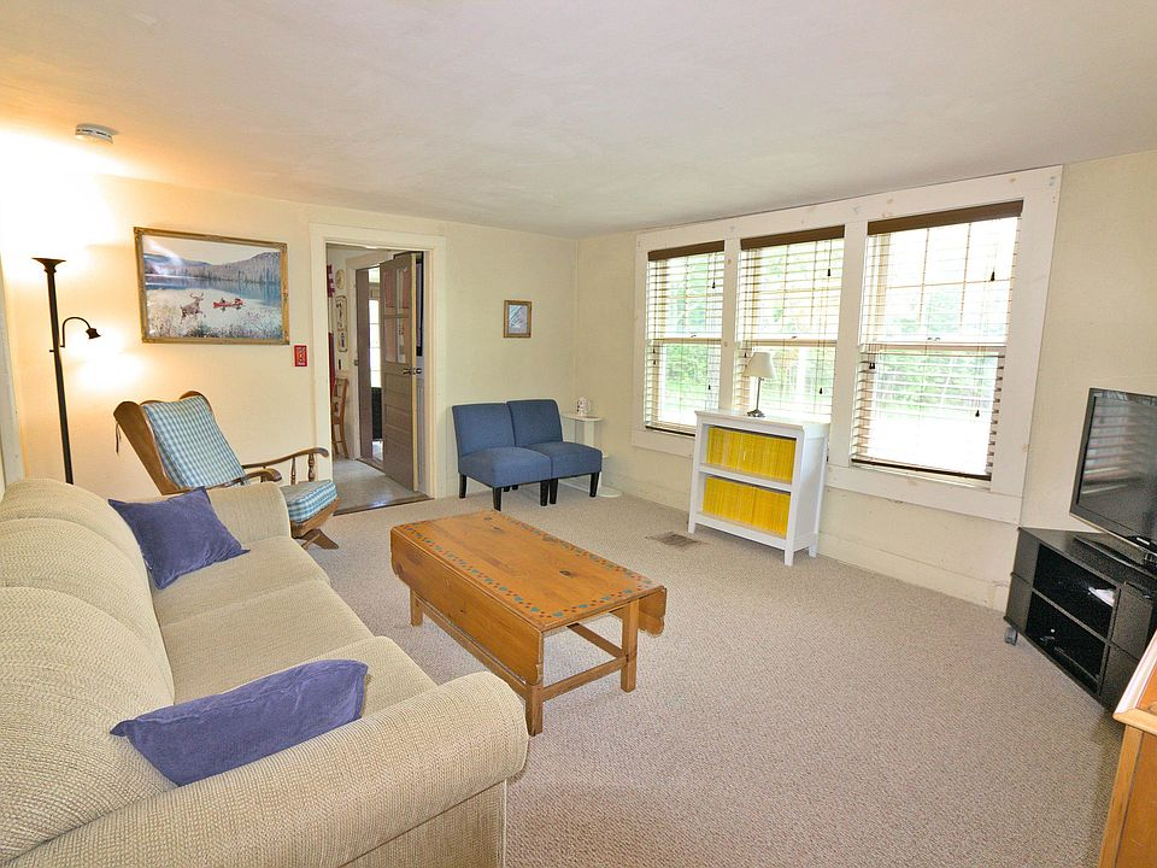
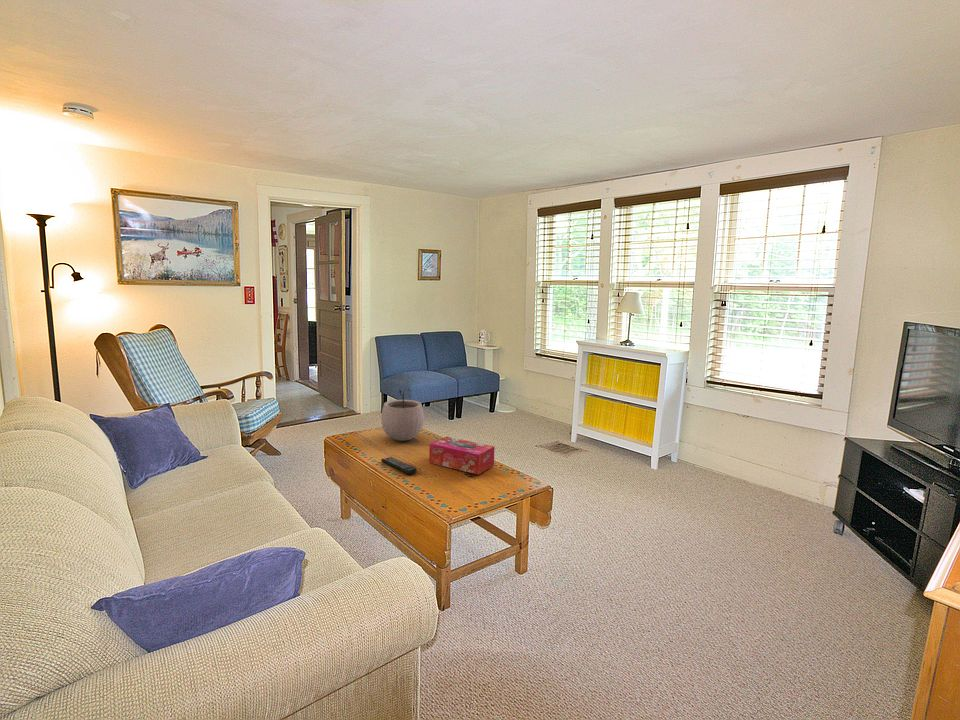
+ tissue box (461, 454)
+ remote control (398, 465)
+ plant pot (402, 413)
